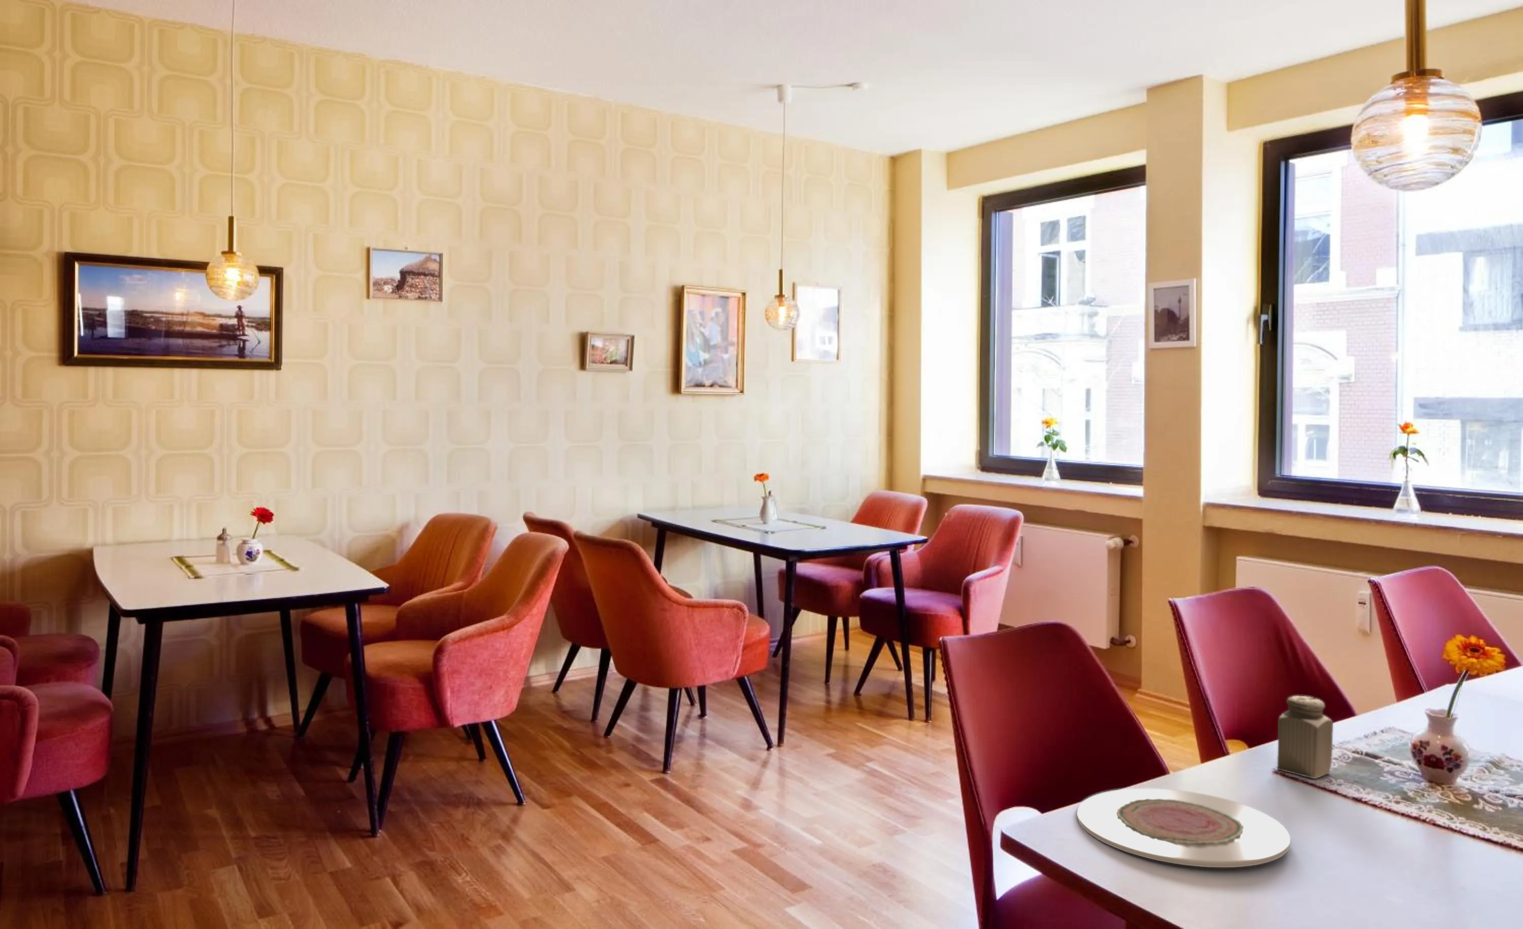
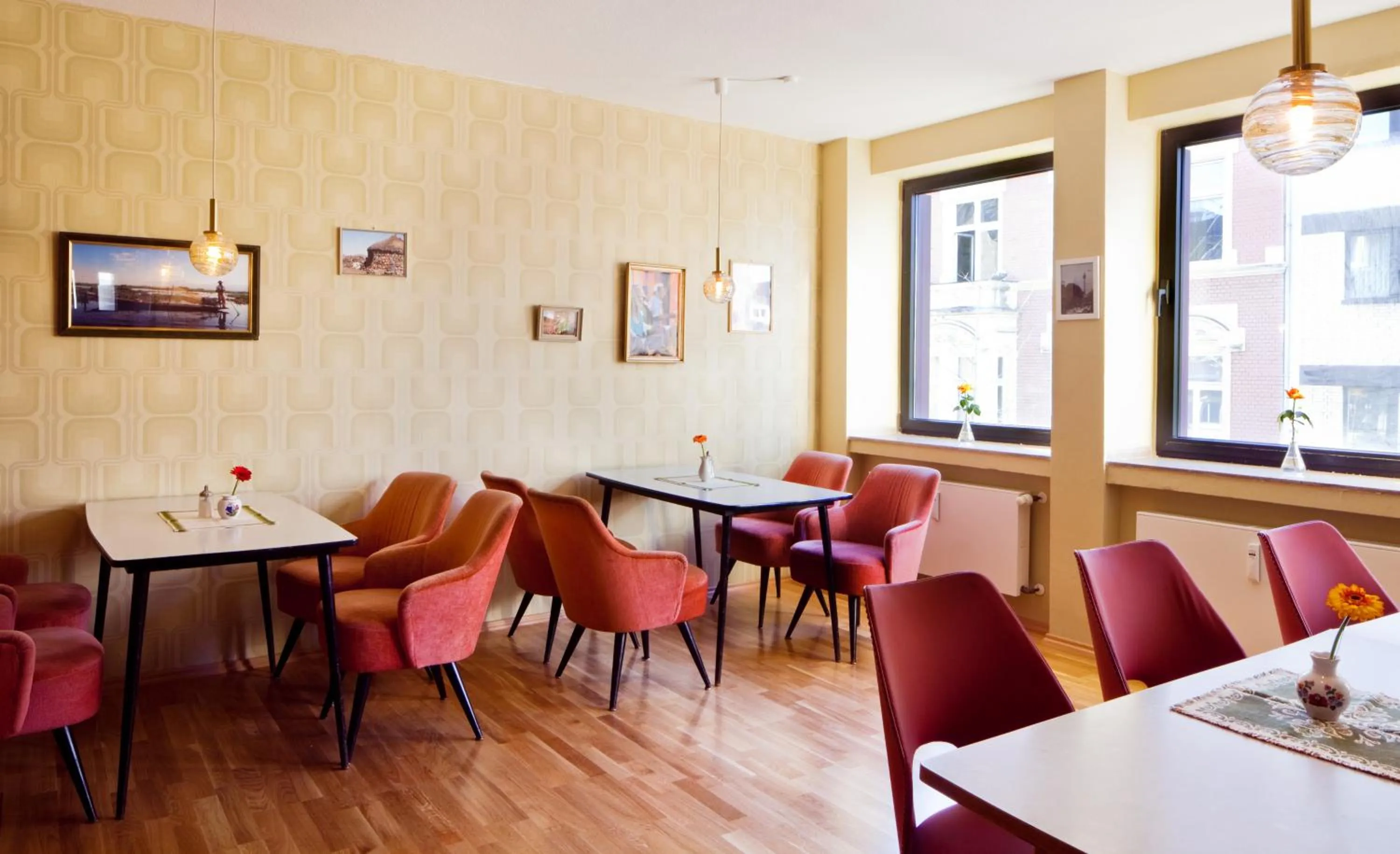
- salt shaker (1305, 734)
- plate (1180, 822)
